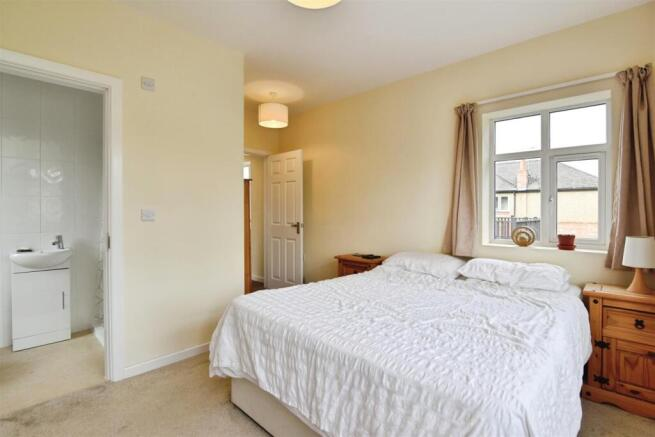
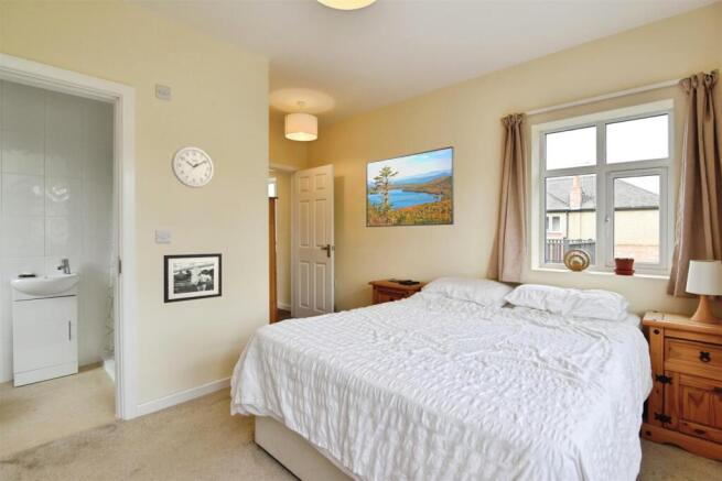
+ picture frame (194, 276)
+ wall clock (193, 166)
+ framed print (406, 190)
